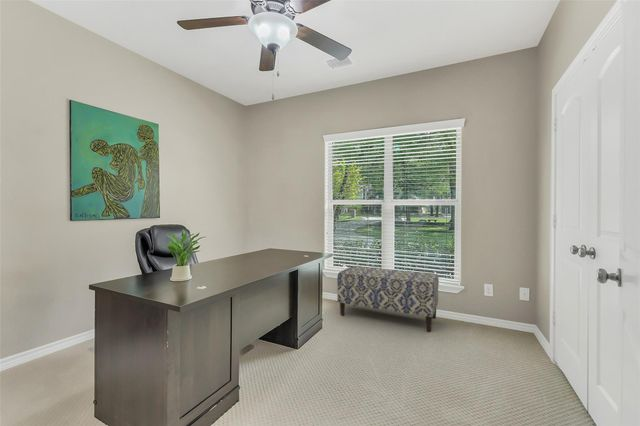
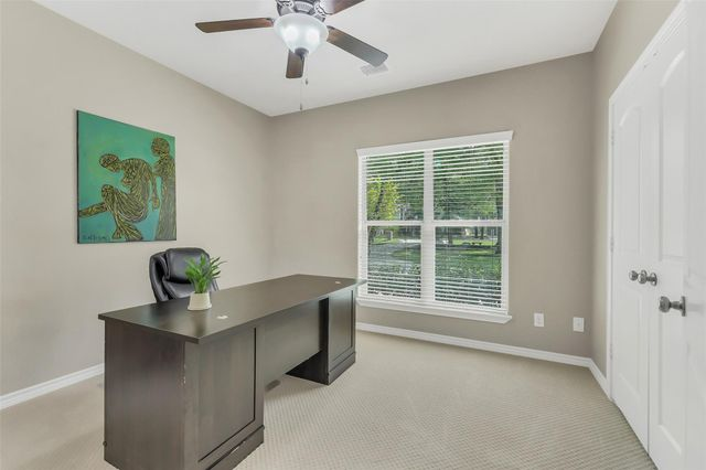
- bench (387, 294)
